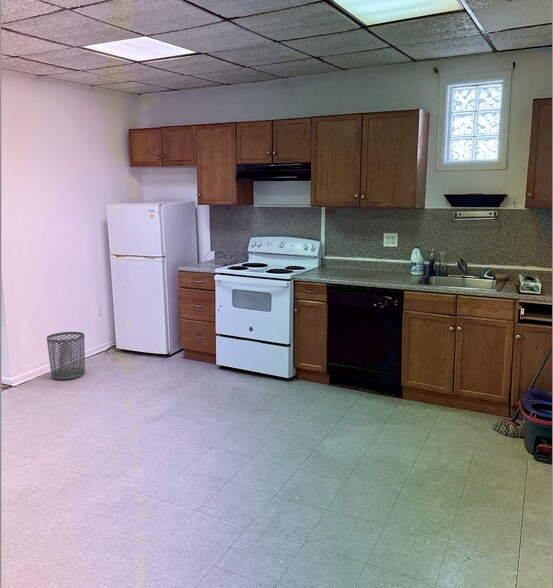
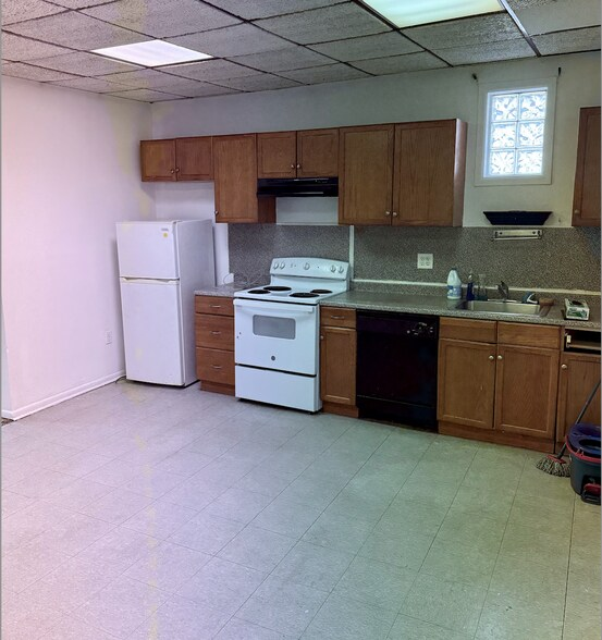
- waste bin (67, 355)
